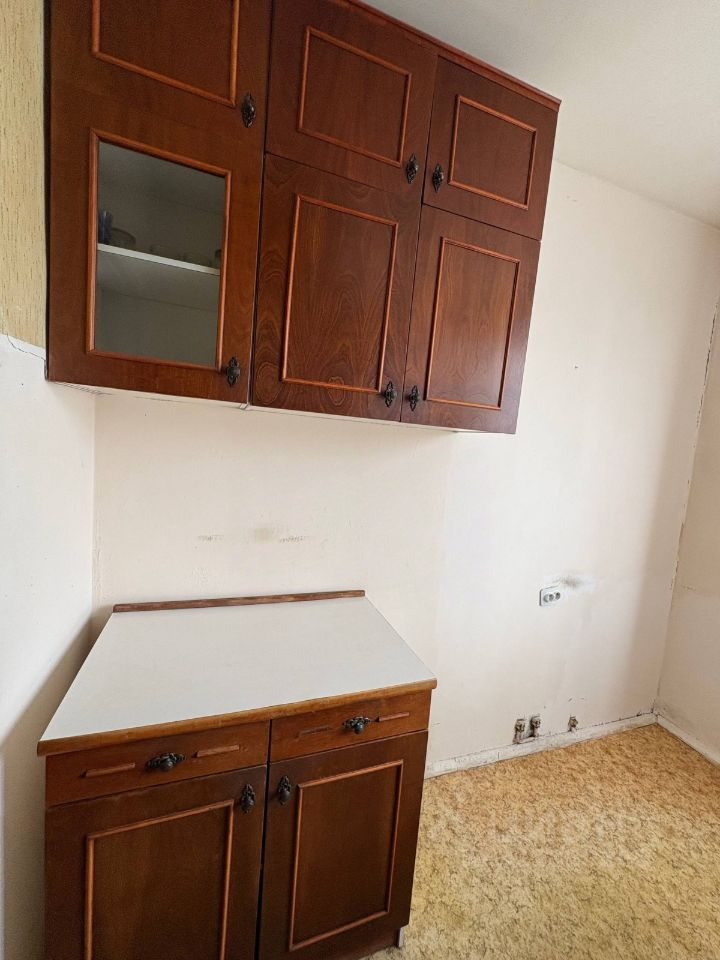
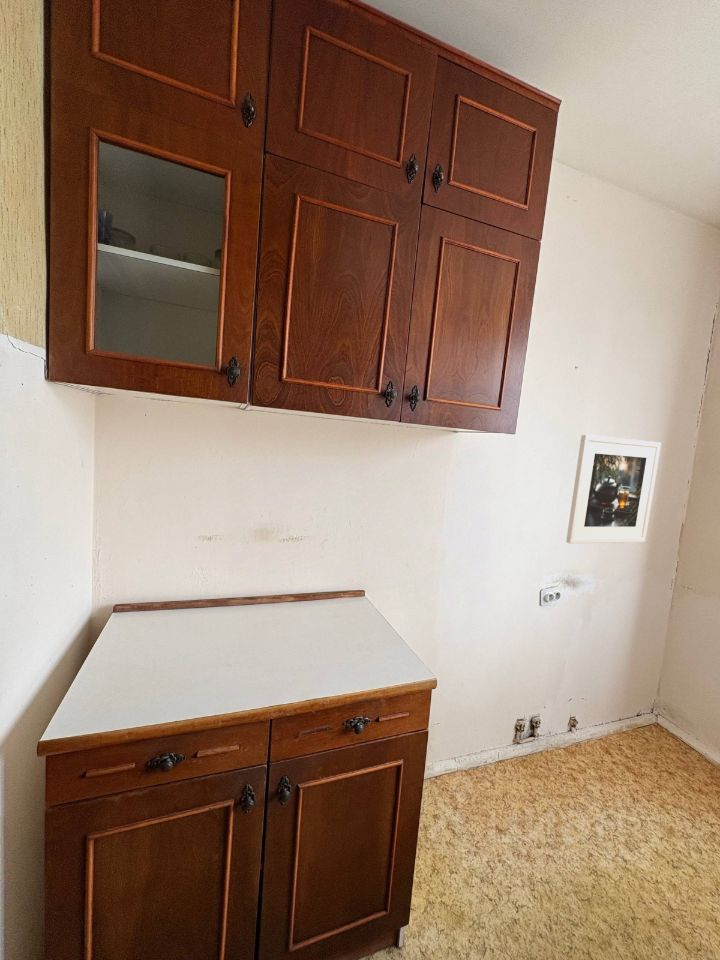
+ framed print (614, 491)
